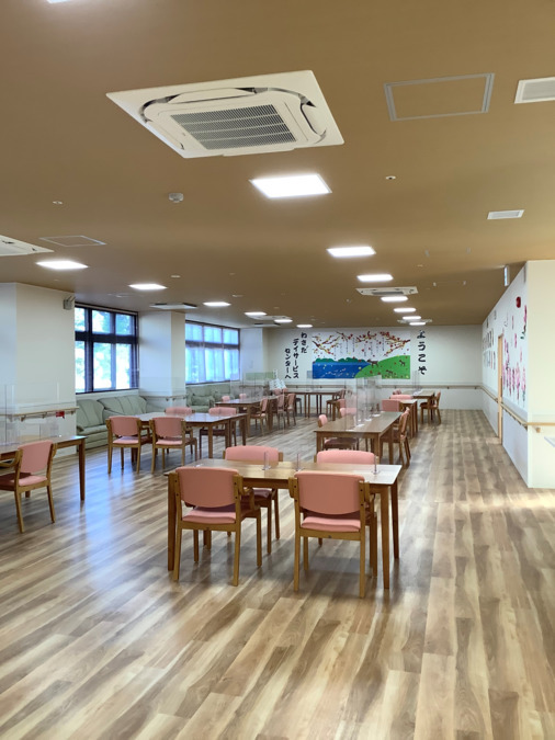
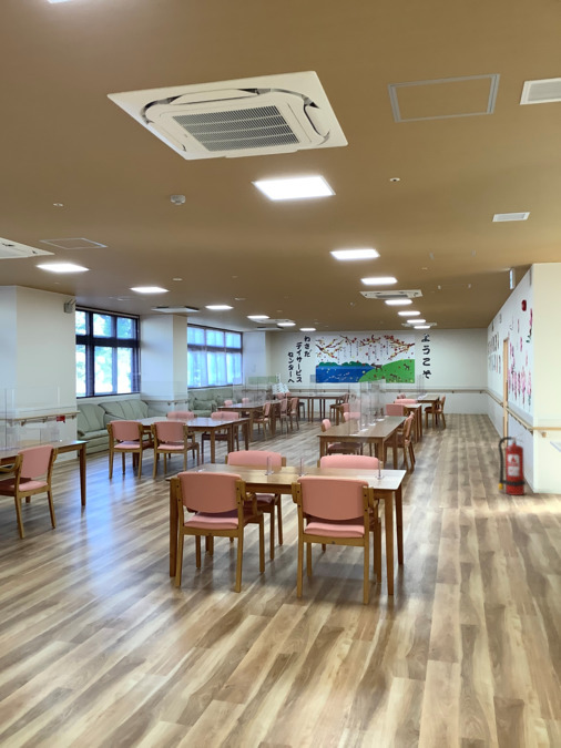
+ fire extinguisher (511, 463)
